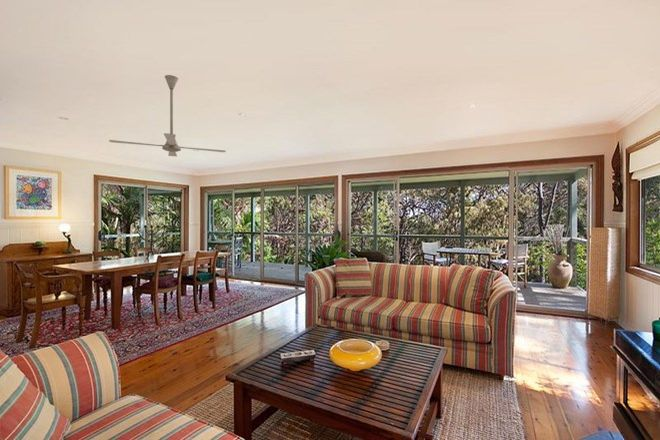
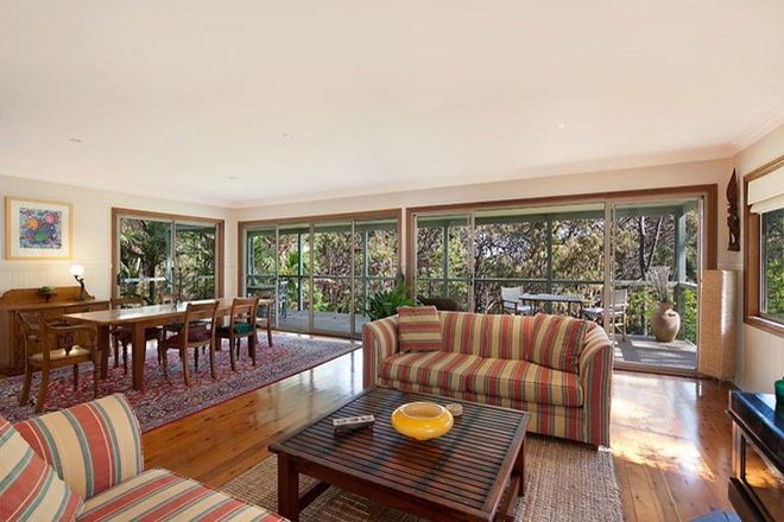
- ceiling fan (171, 114)
